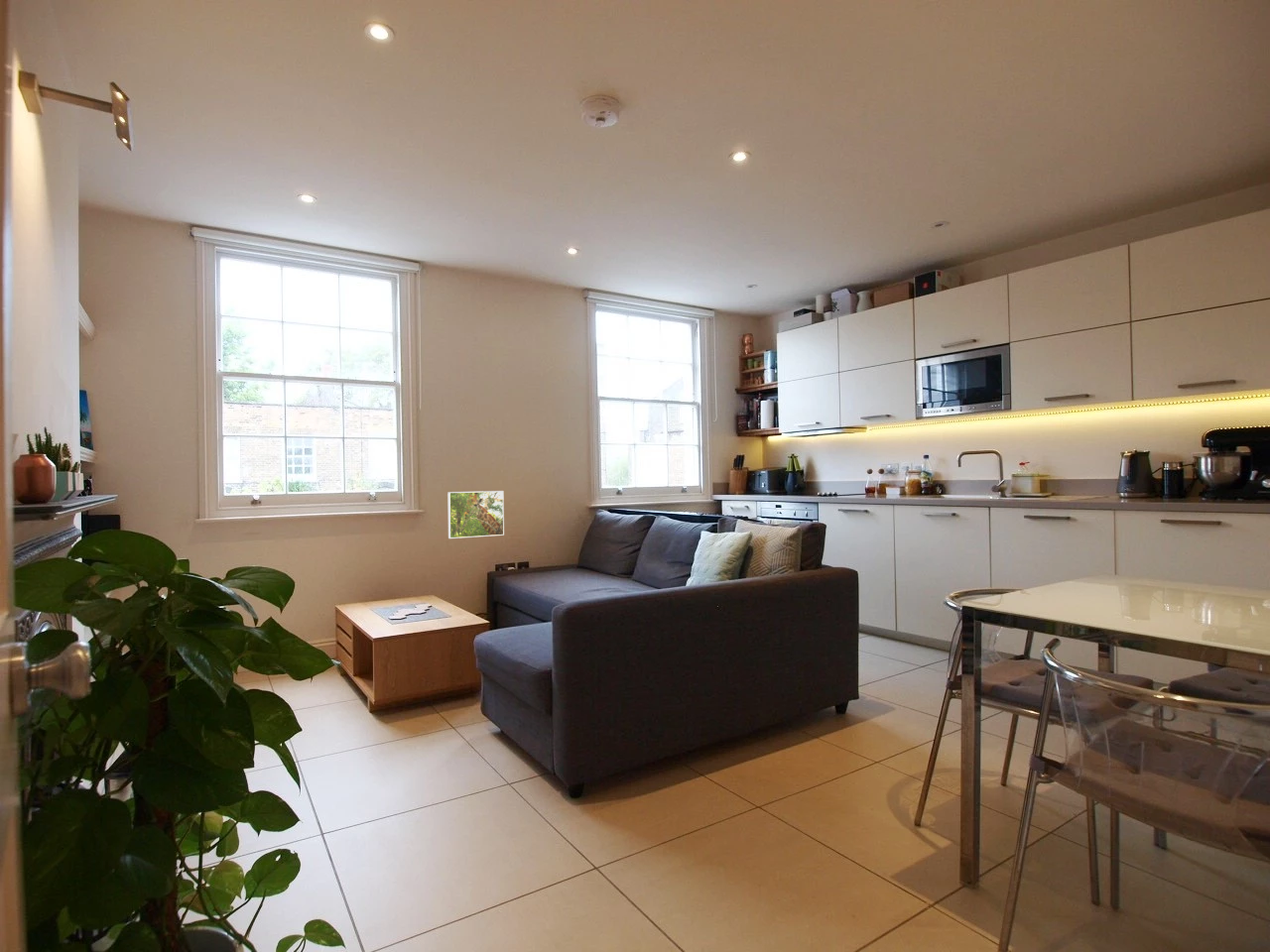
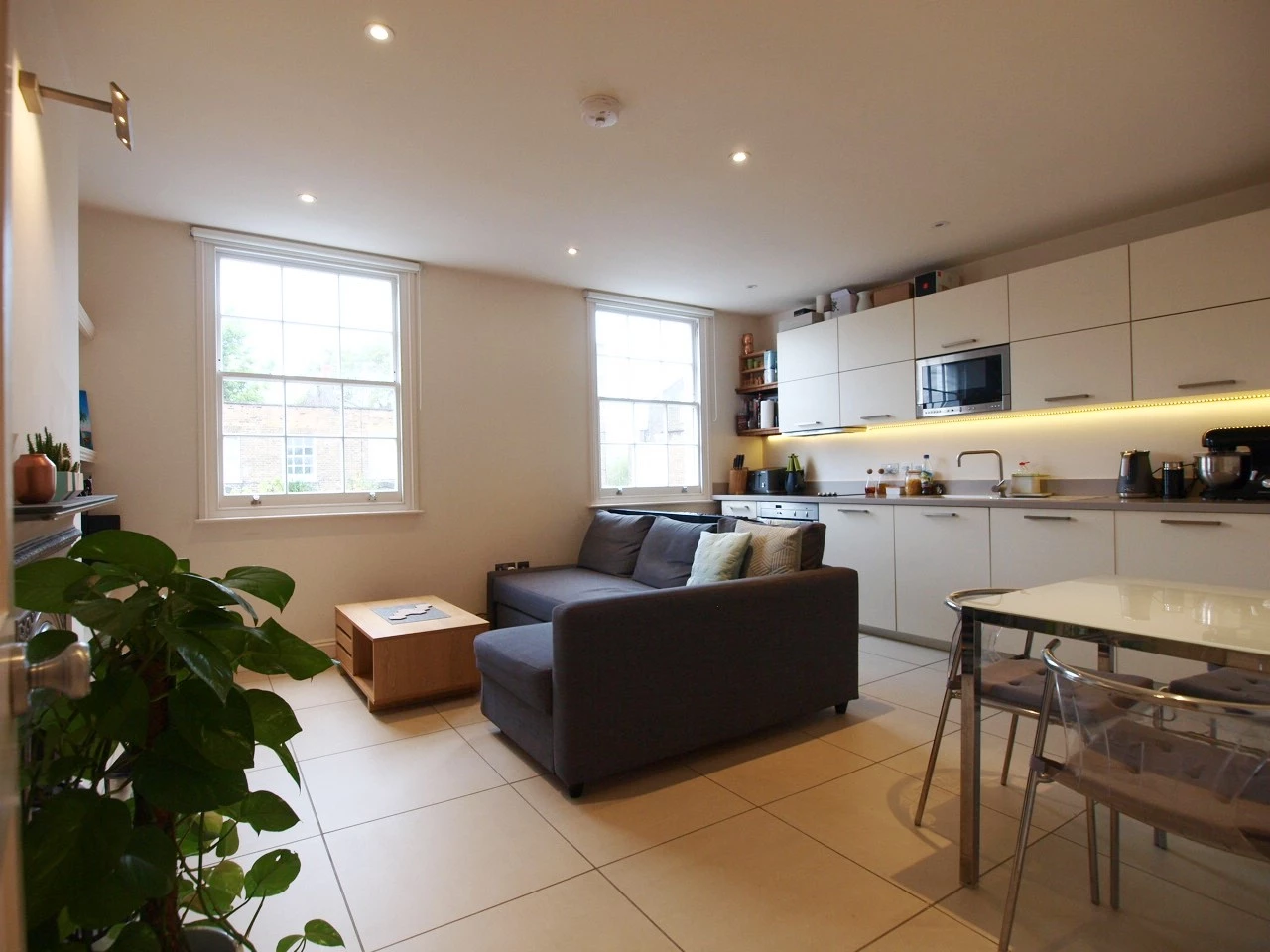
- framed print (476, 514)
